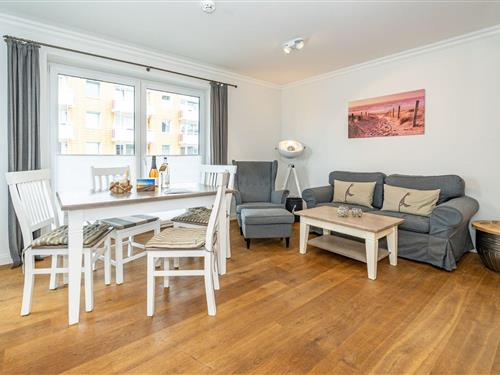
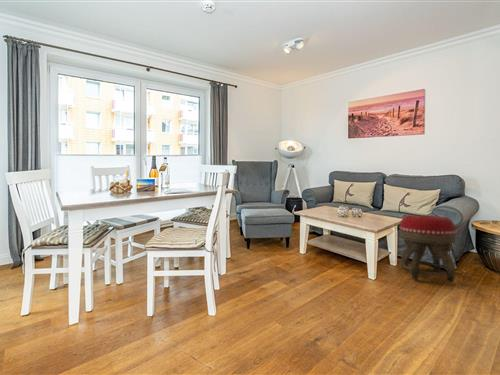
+ footstool (426, 245)
